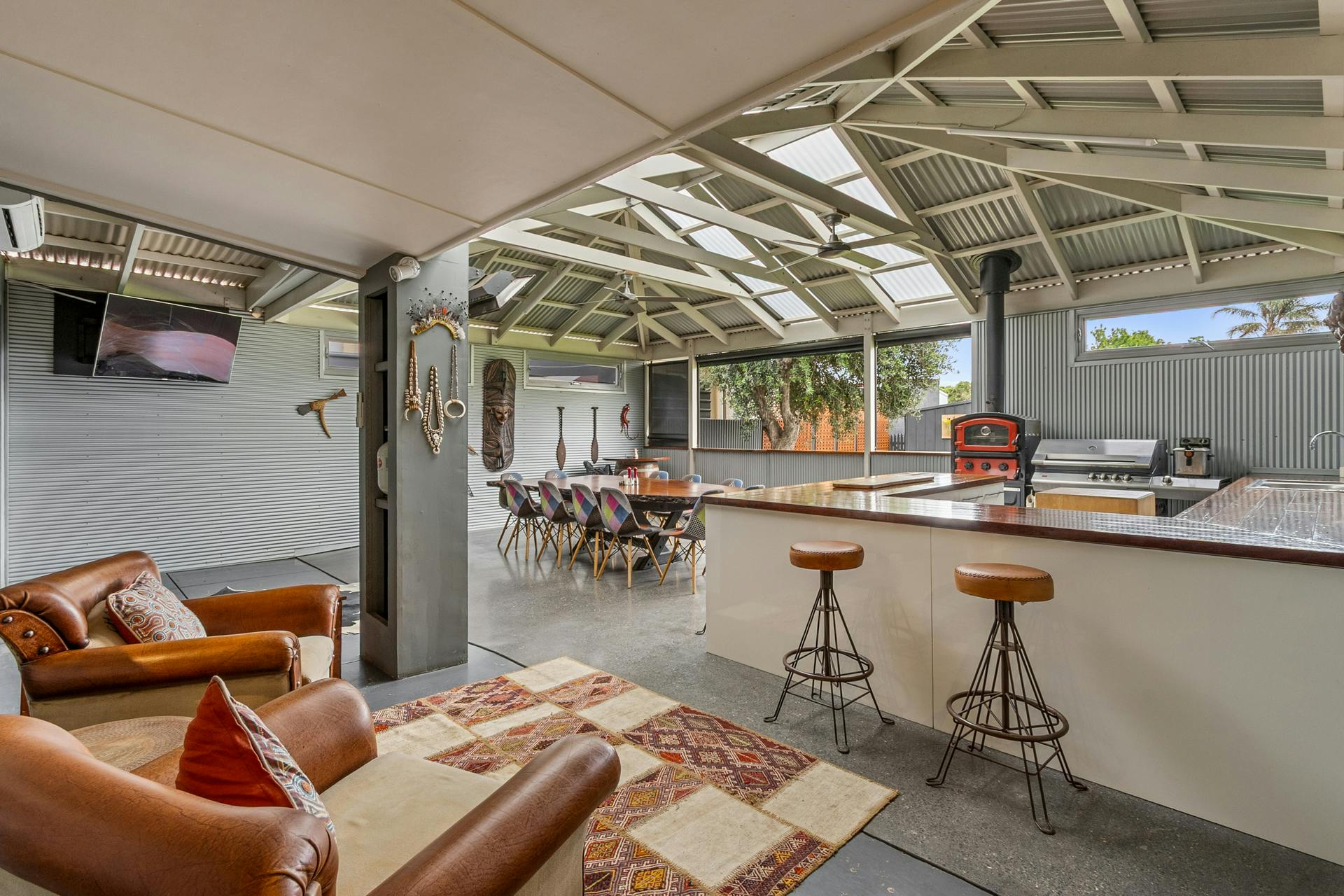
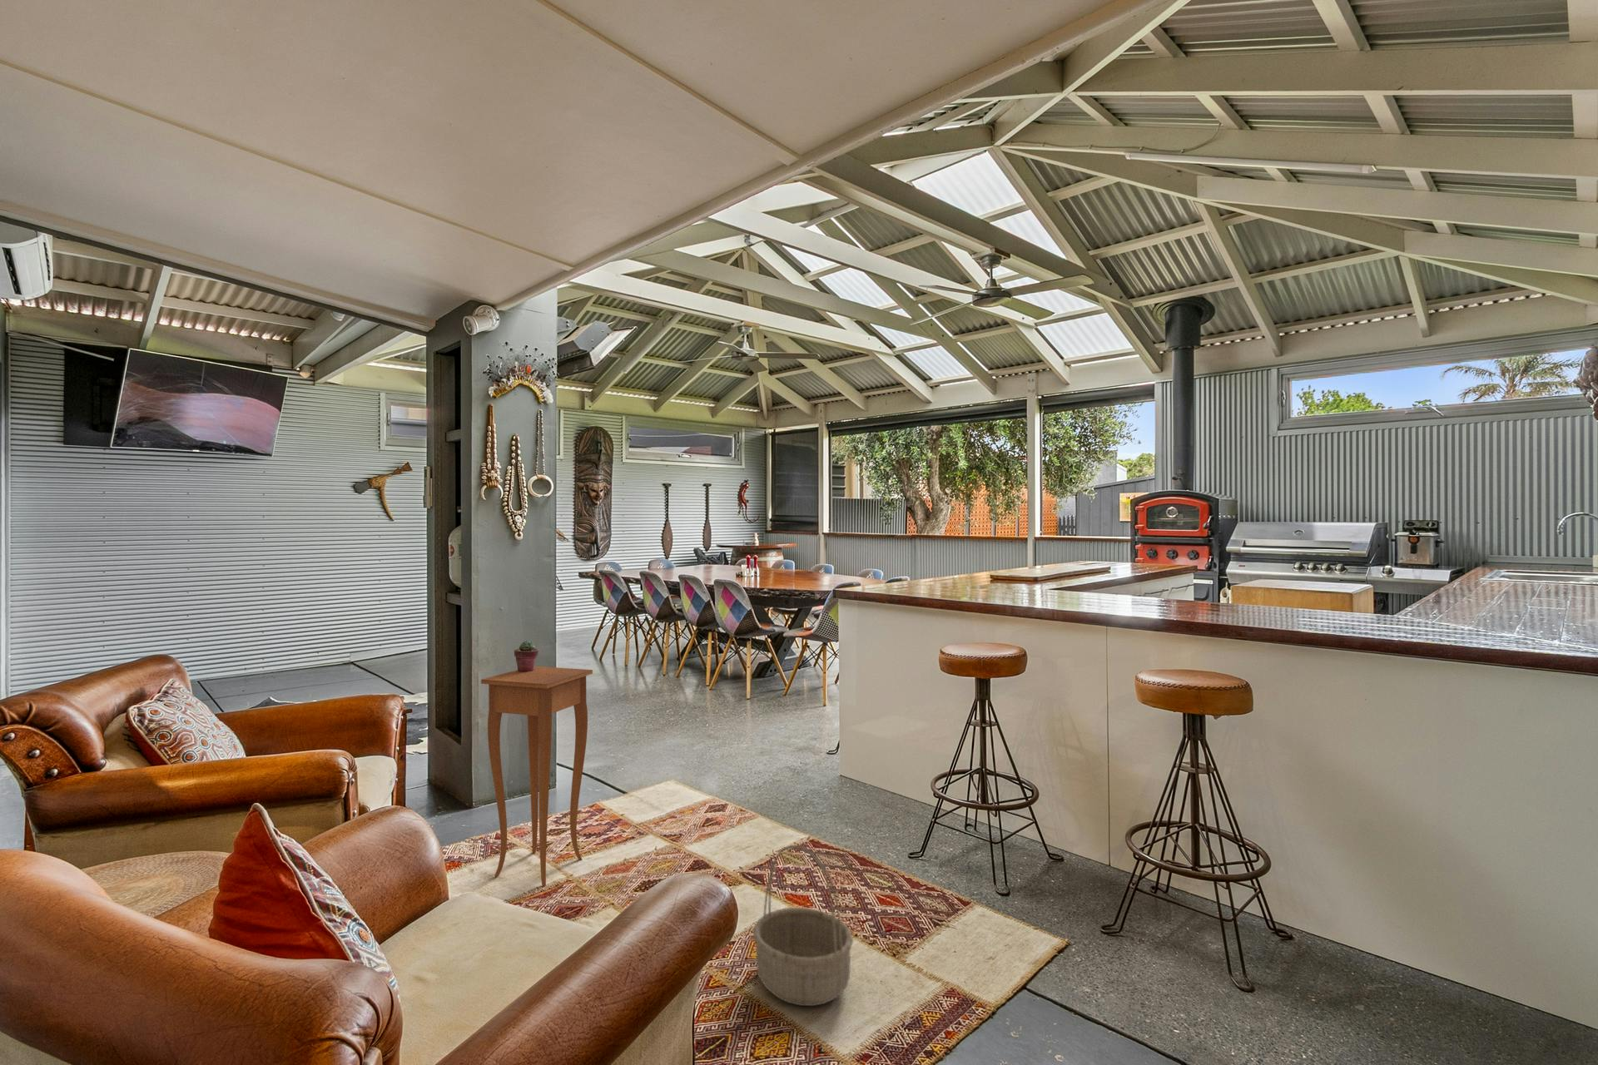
+ basket (803, 915)
+ side table (539, 770)
+ potted succulent (526, 655)
